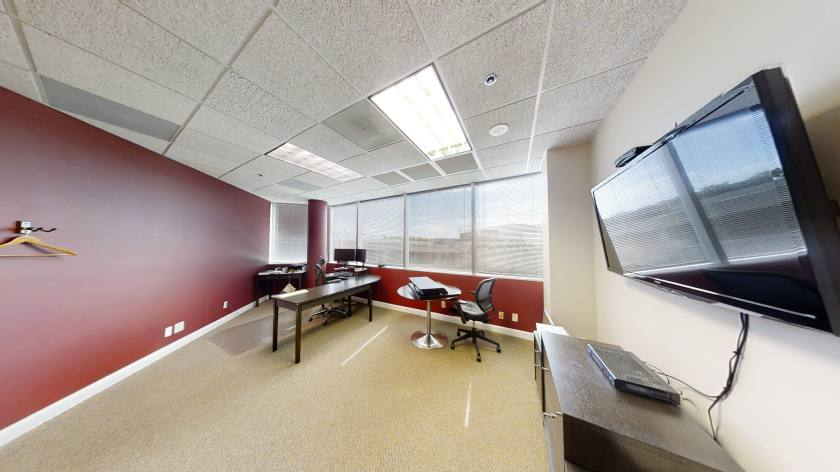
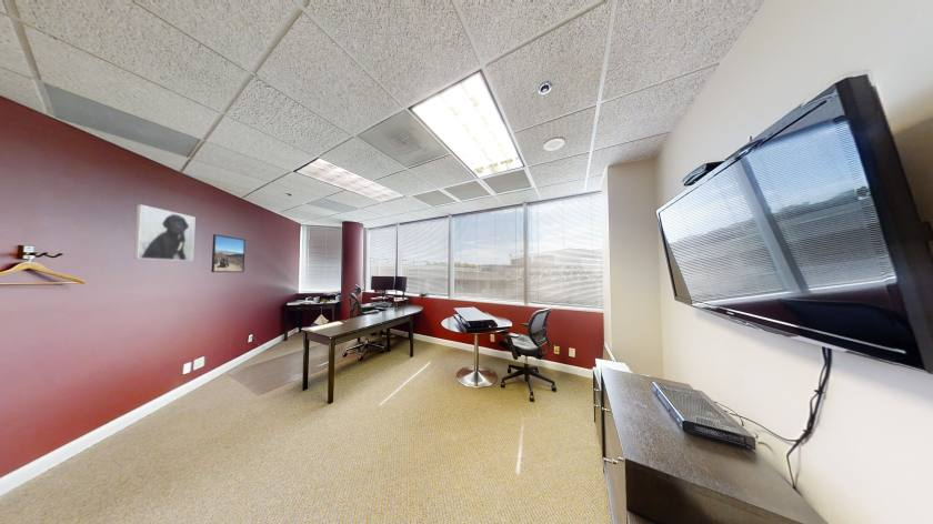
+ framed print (168, 235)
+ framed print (229, 254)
